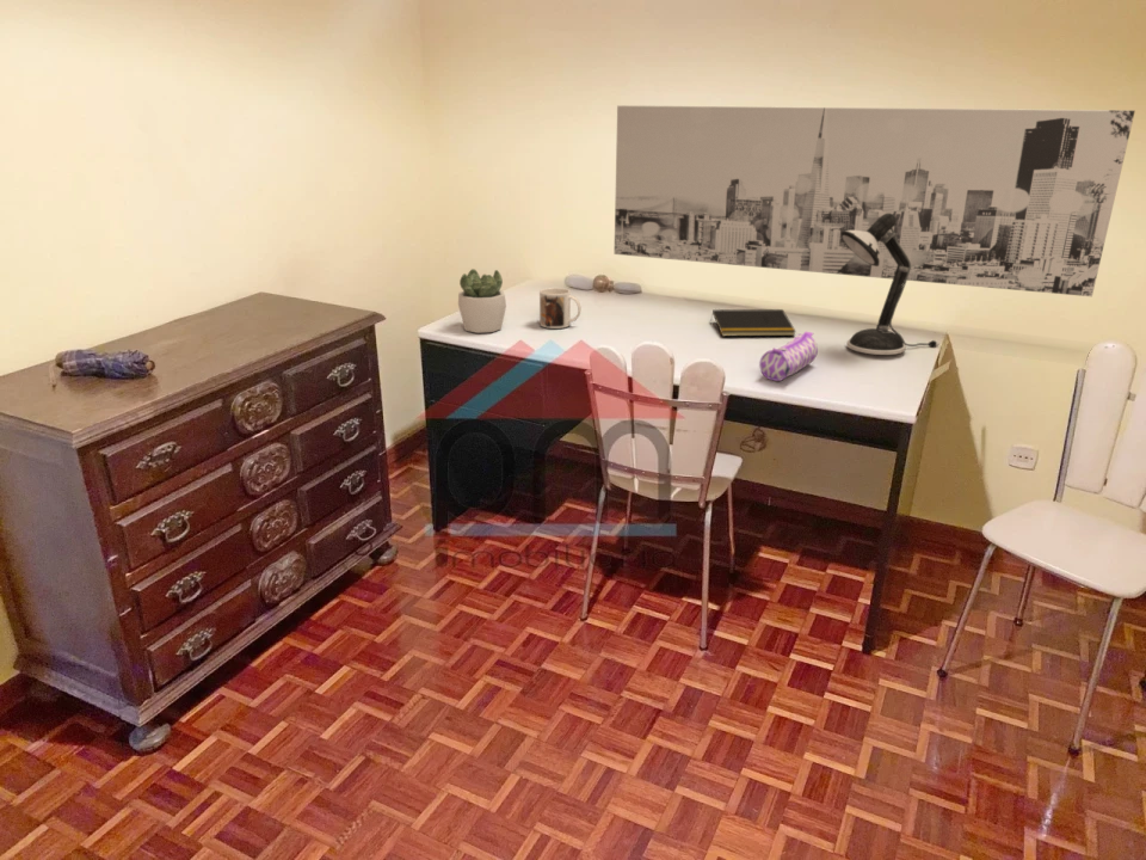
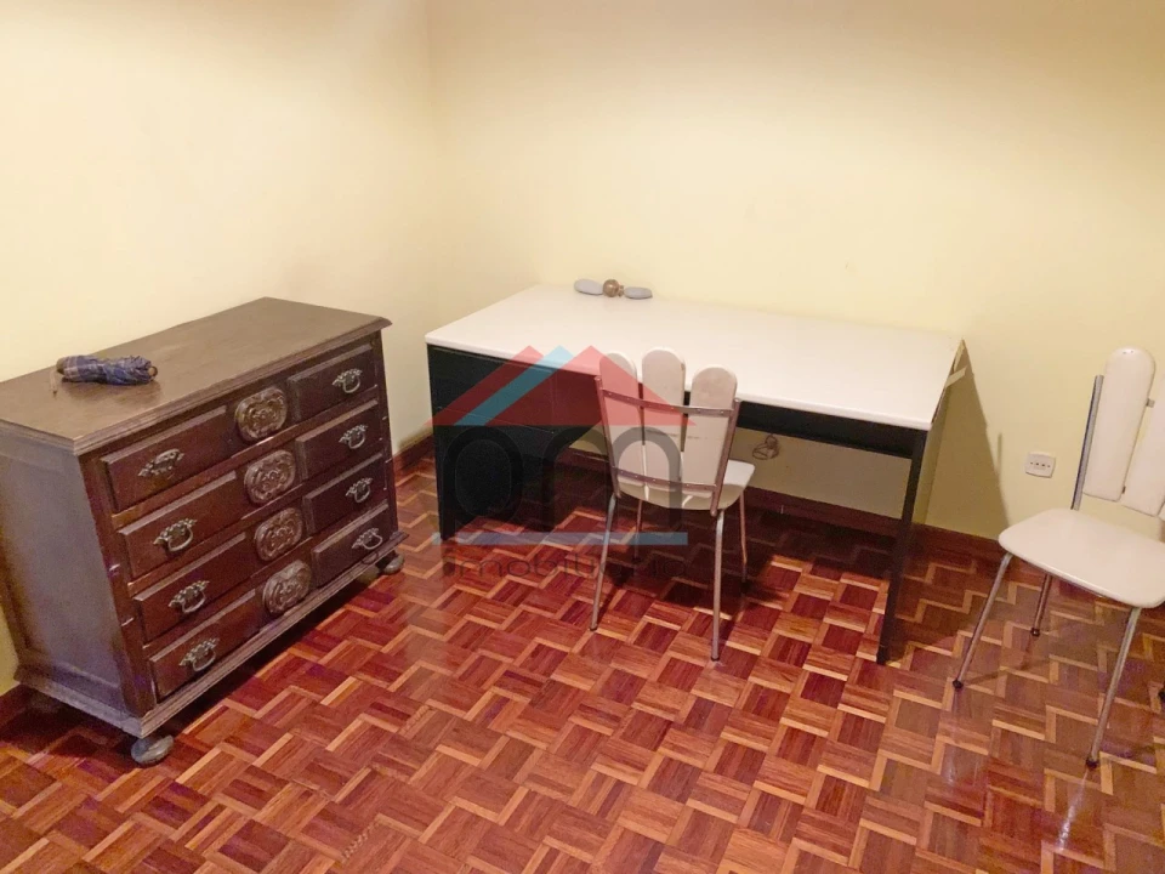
- mug (557, 308)
- succulent plant (481, 300)
- pencil case (788, 356)
- wall art (836, 192)
- desk lamp (891, 284)
- notepad (753, 321)
